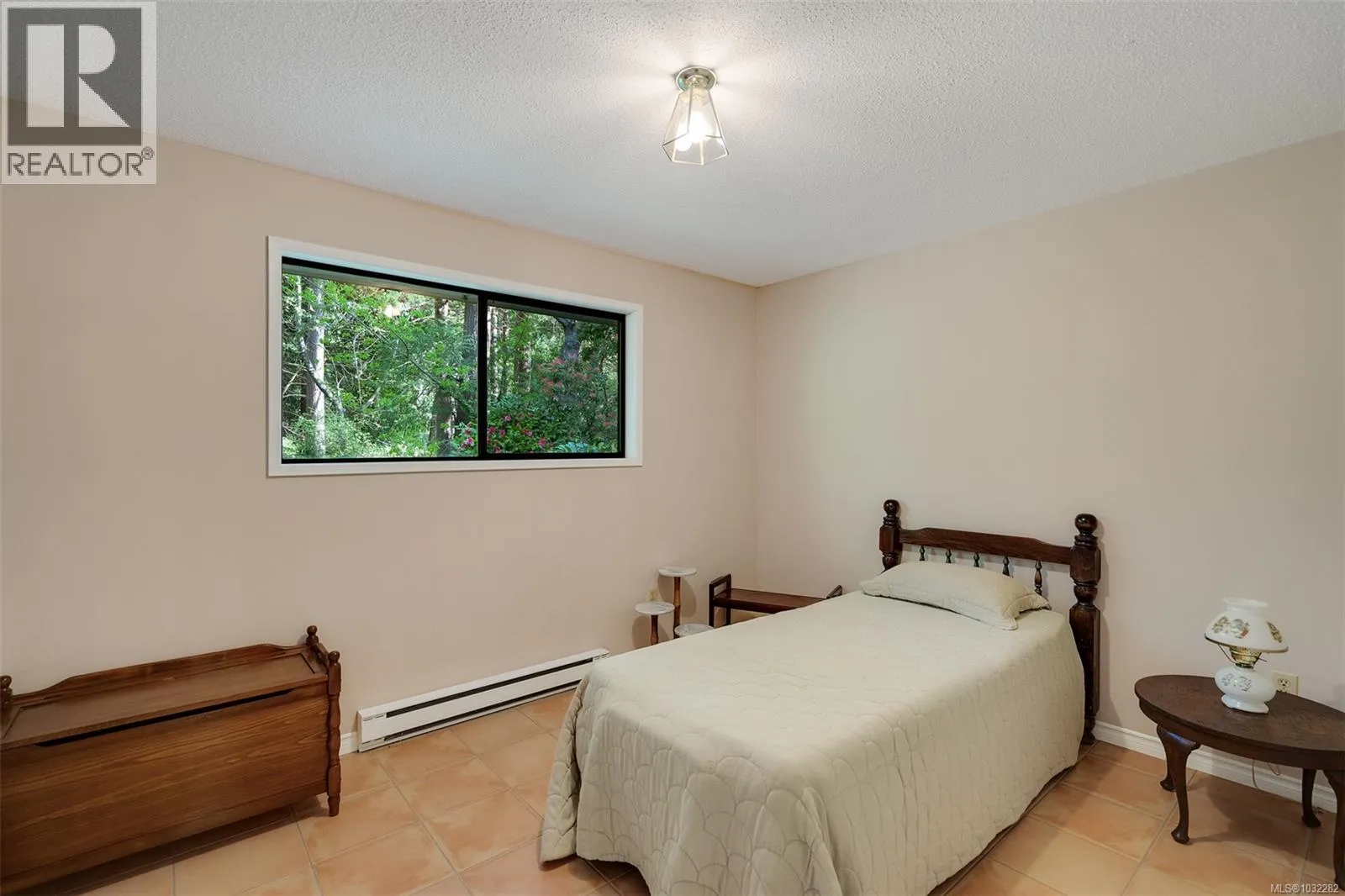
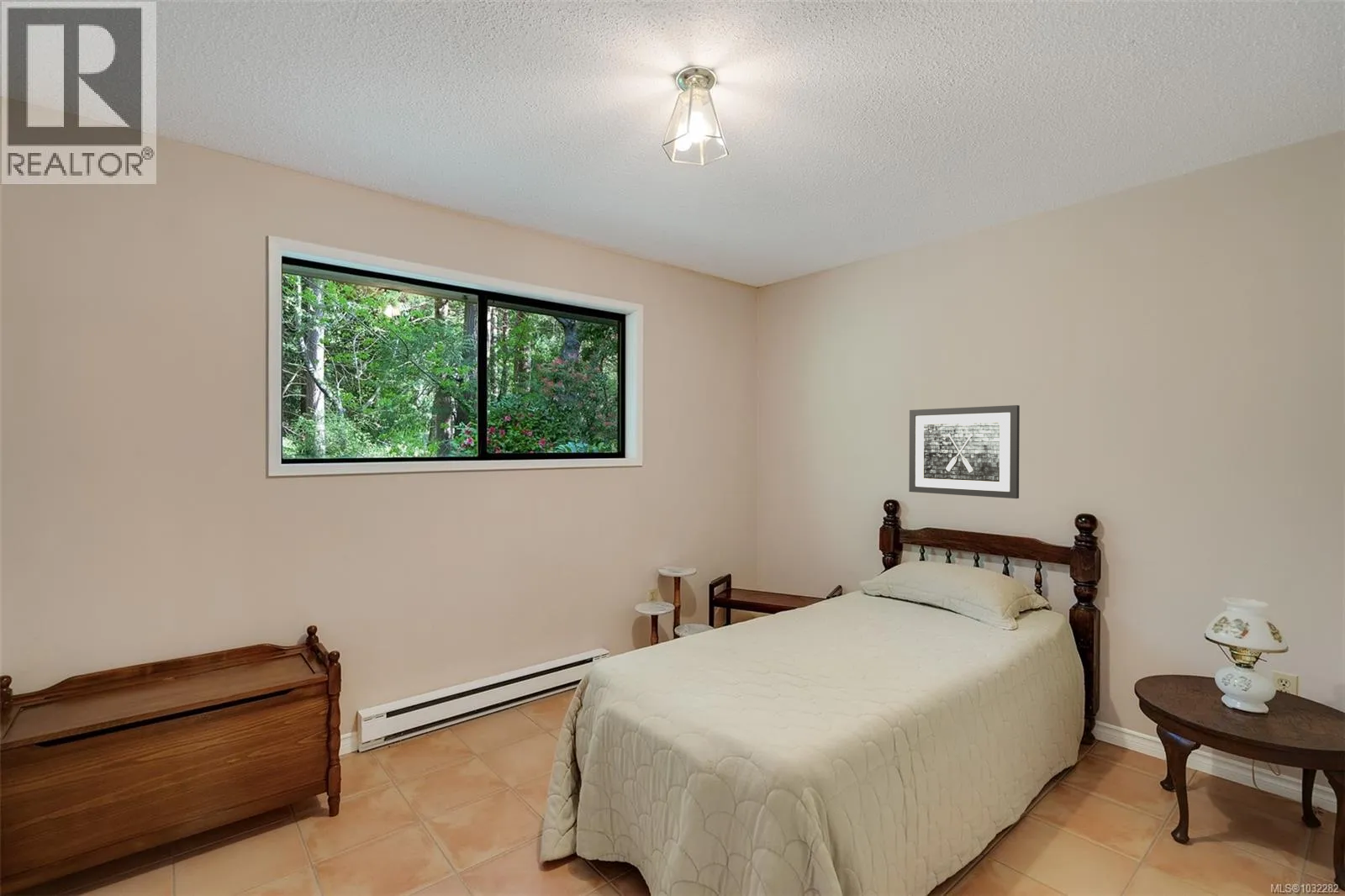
+ wall art (960, 451)
